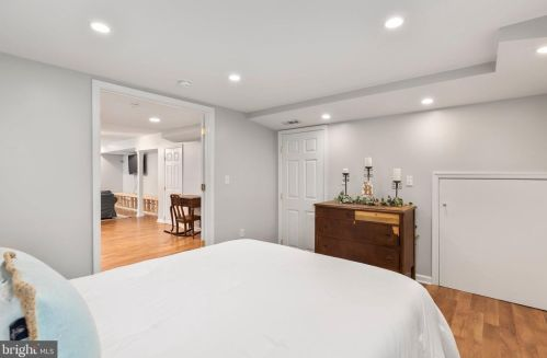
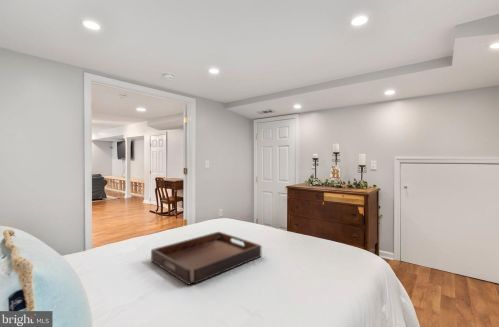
+ serving tray (207, 252)
